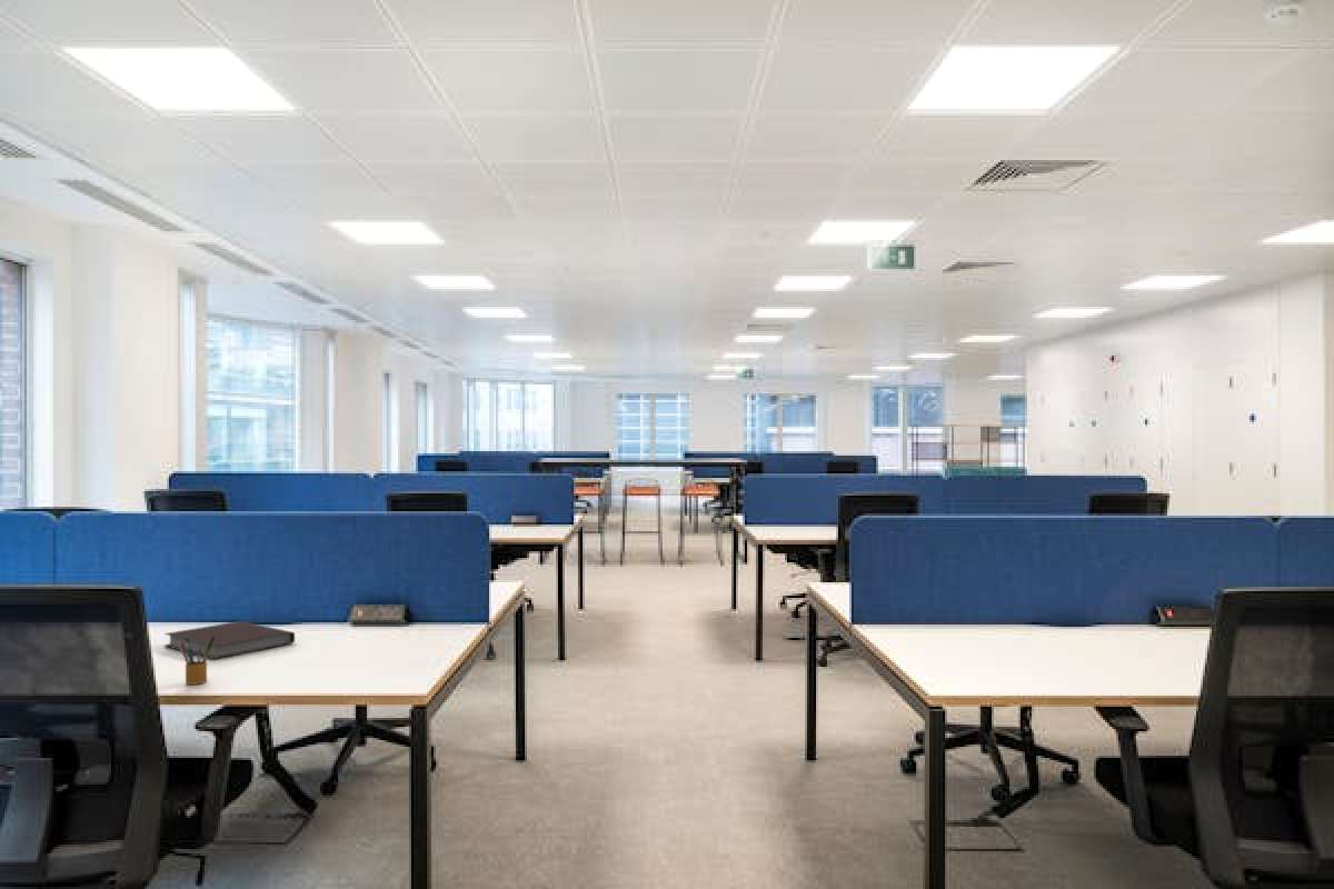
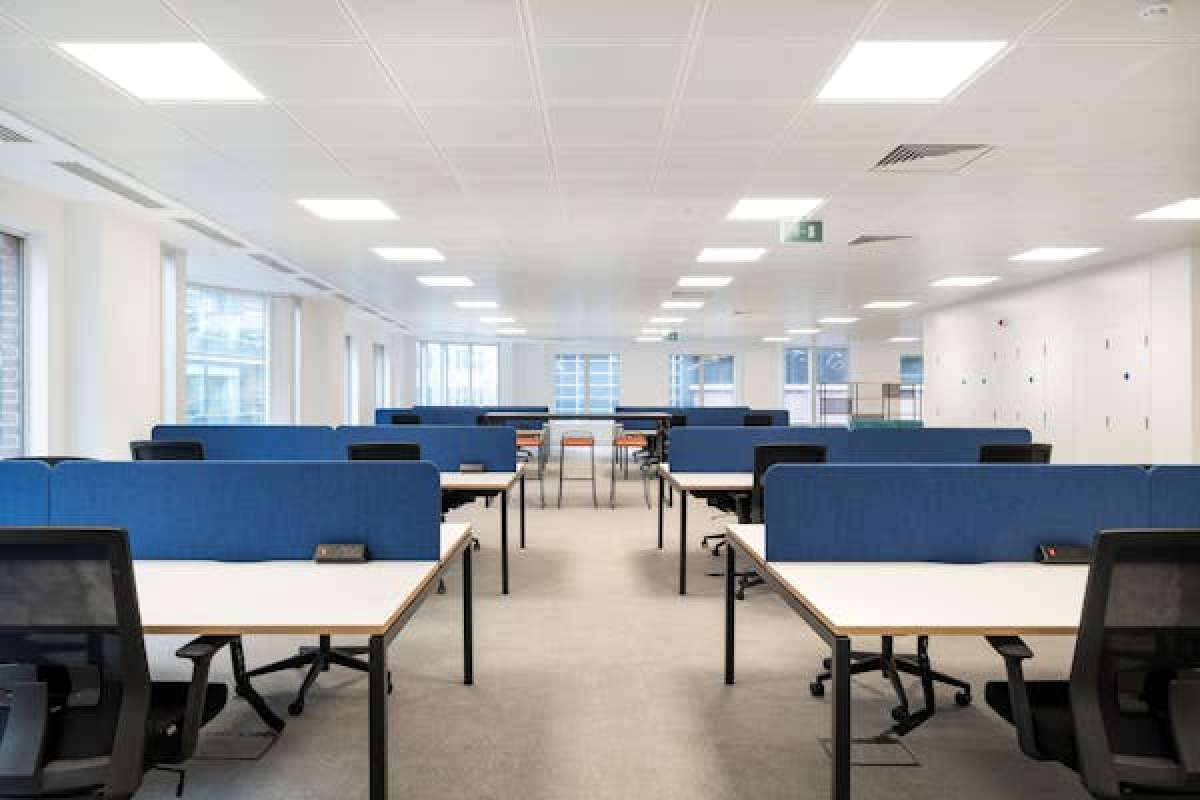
- notebook (229, 638)
- pencil box (198, 658)
